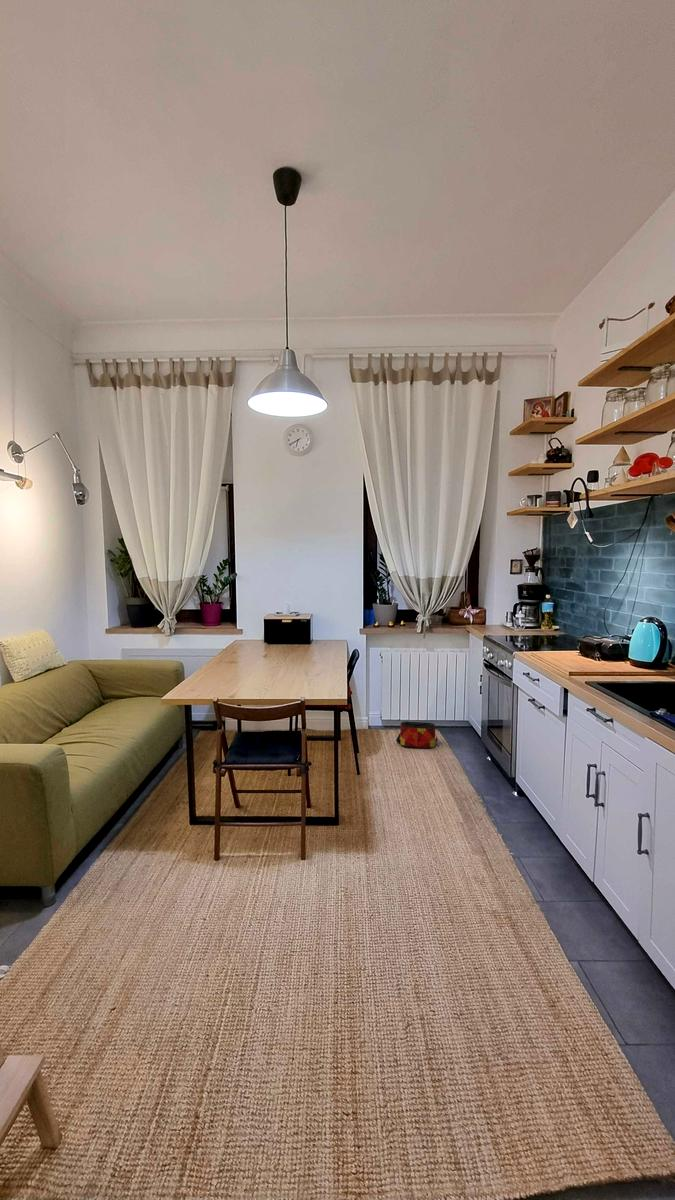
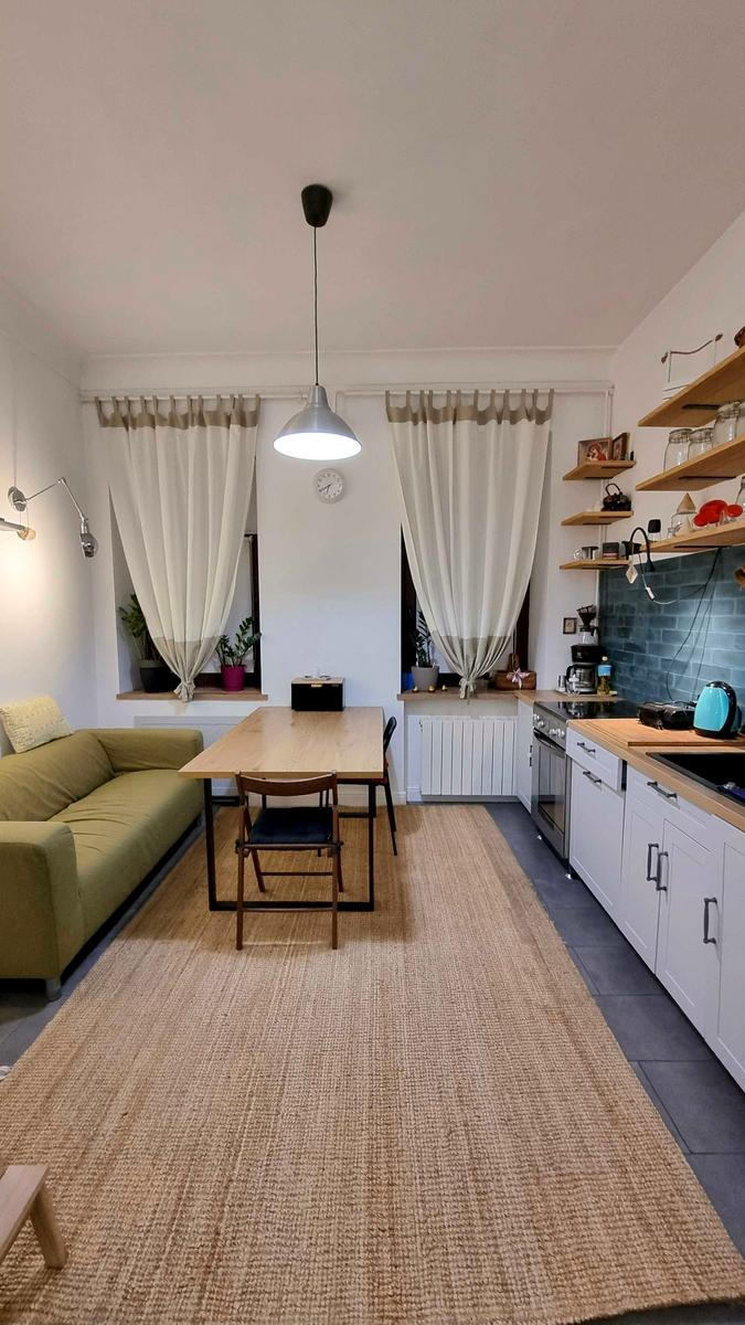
- bag (416, 733)
